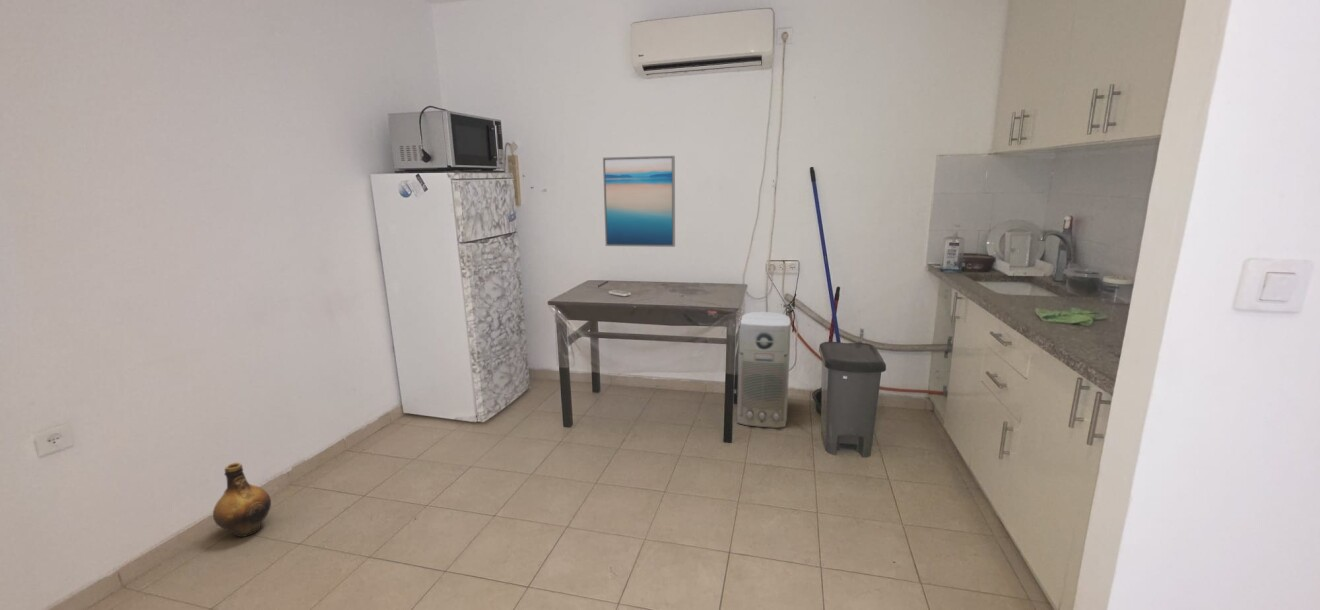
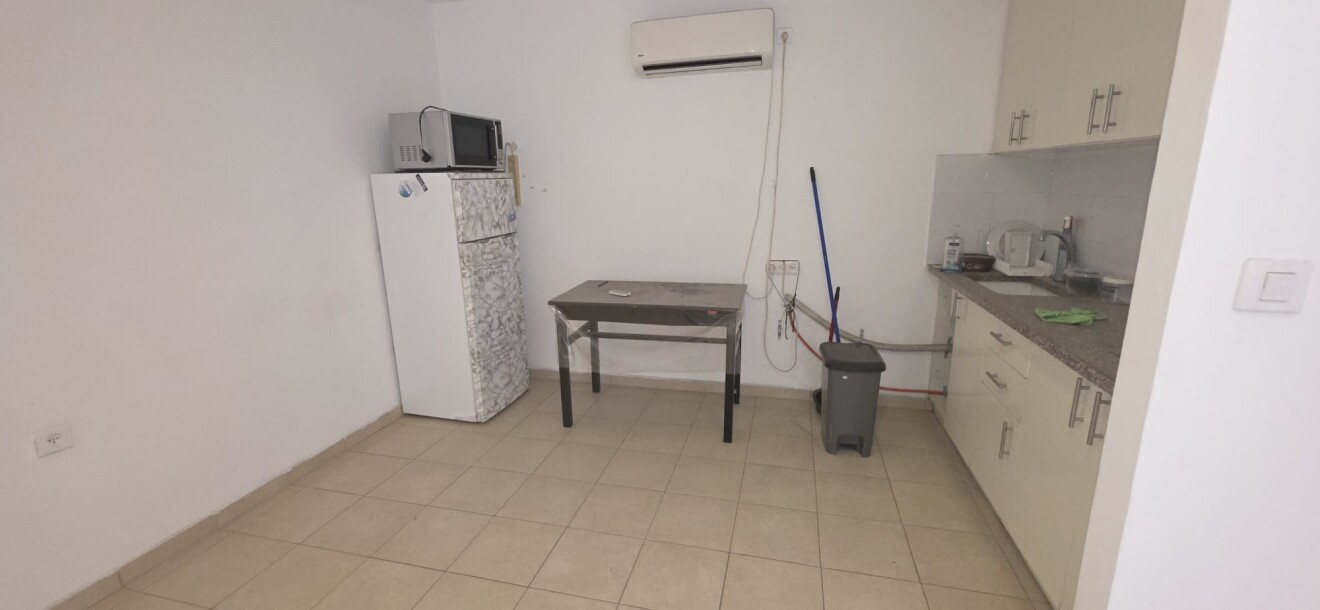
- air purifier (763, 367)
- wall art (639, 202)
- ceramic jug (241, 498)
